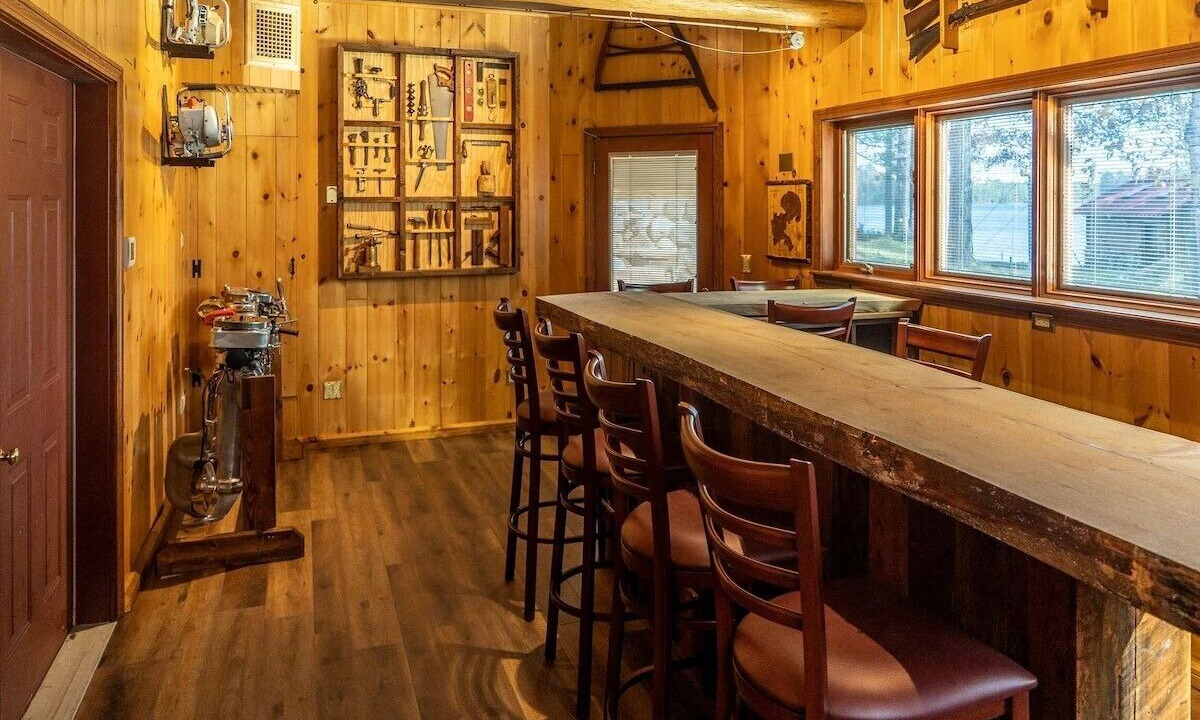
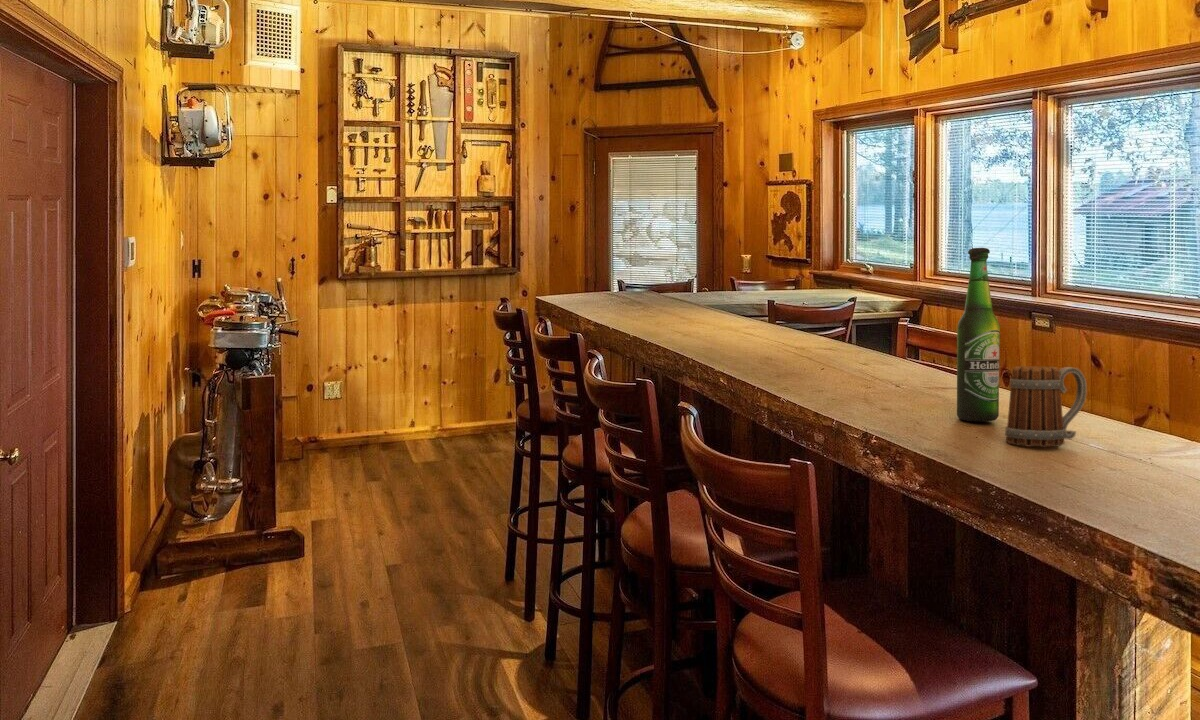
+ beer bottle (978, 334)
+ beer mug (1046, 405)
